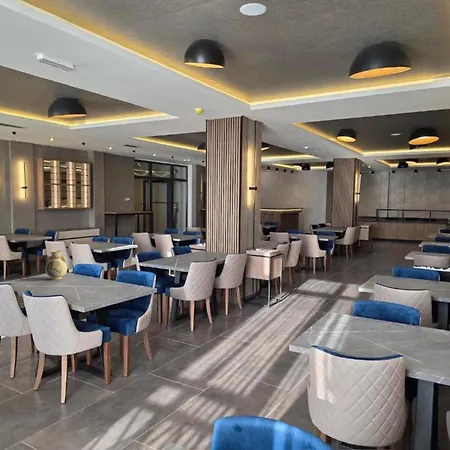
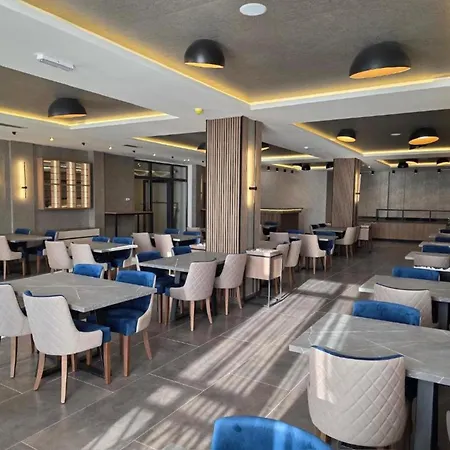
- vase (56, 264)
